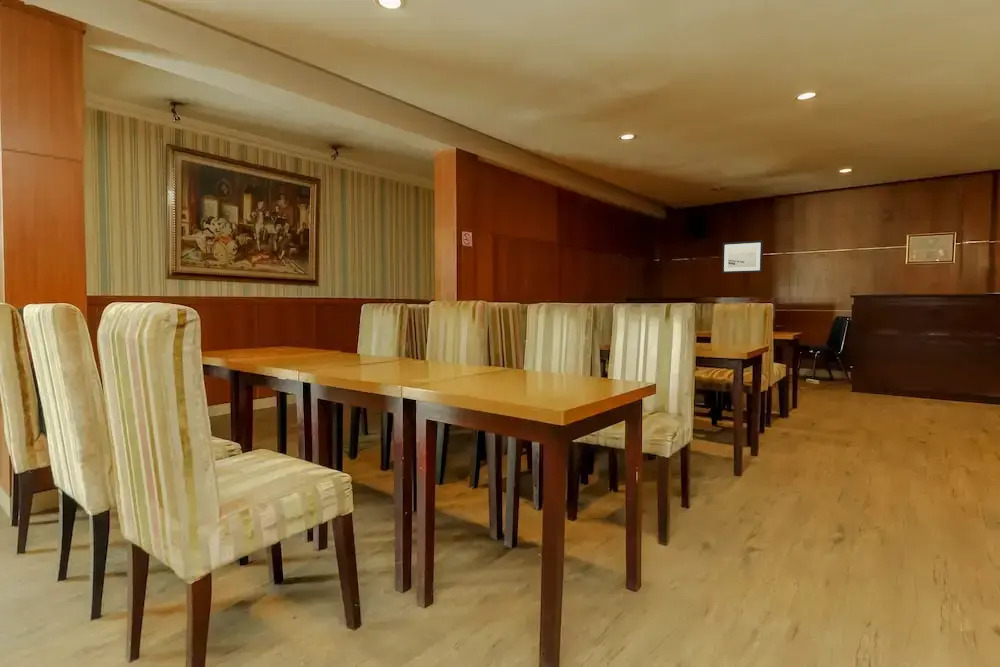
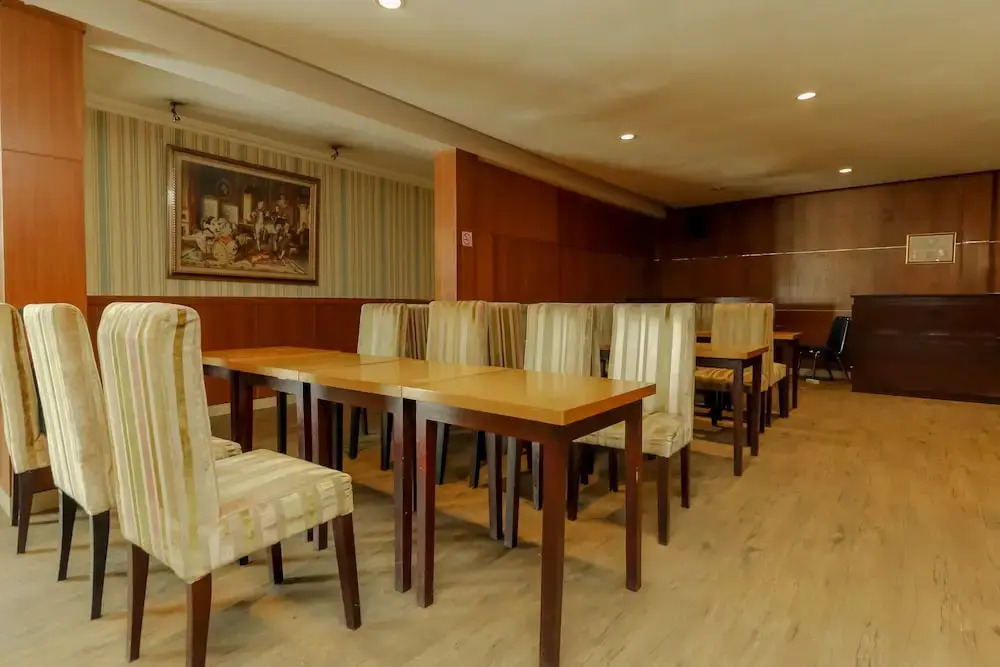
- wall art (742, 257)
